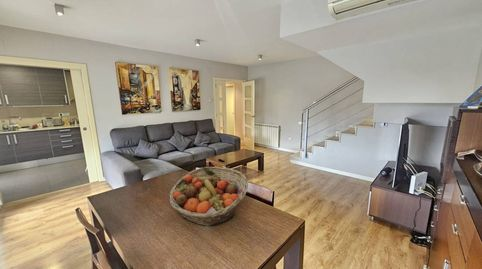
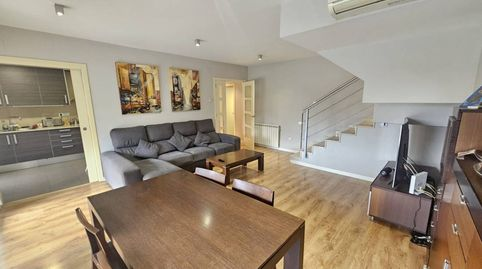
- fruit basket (208, 193)
